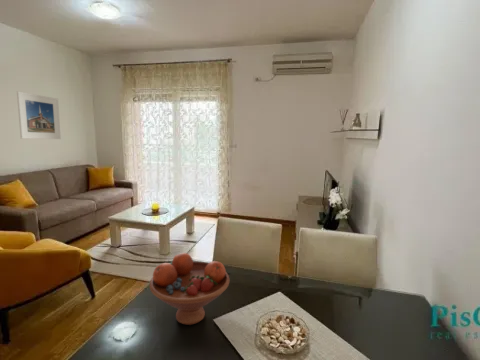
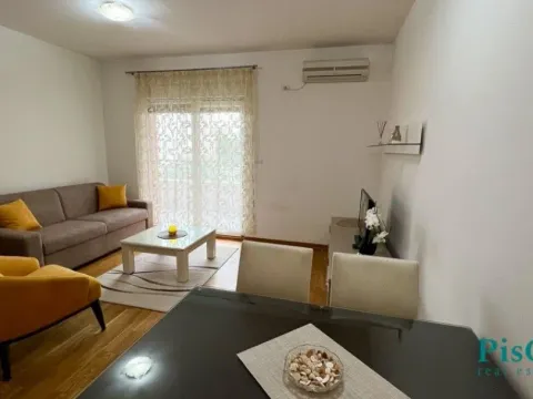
- fruit bowl (190, 290)
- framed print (40, 117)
